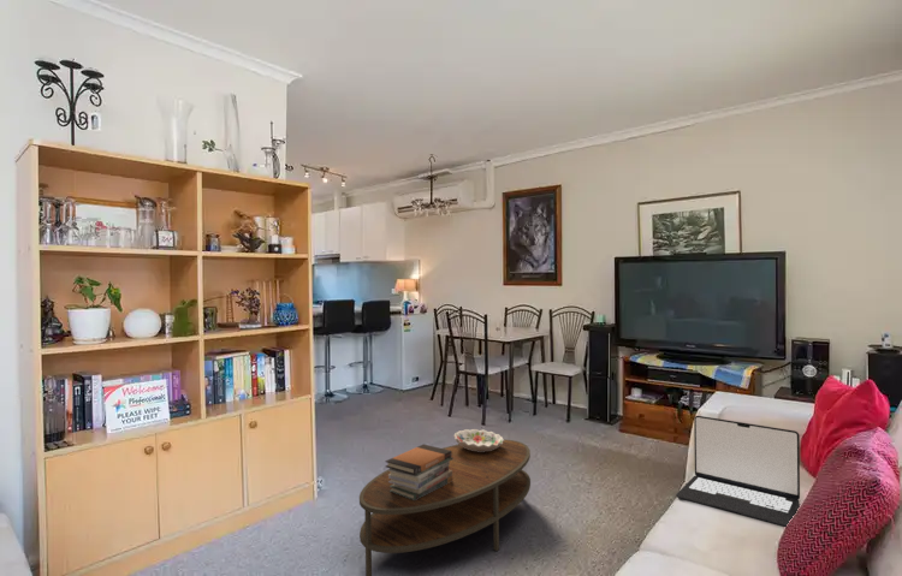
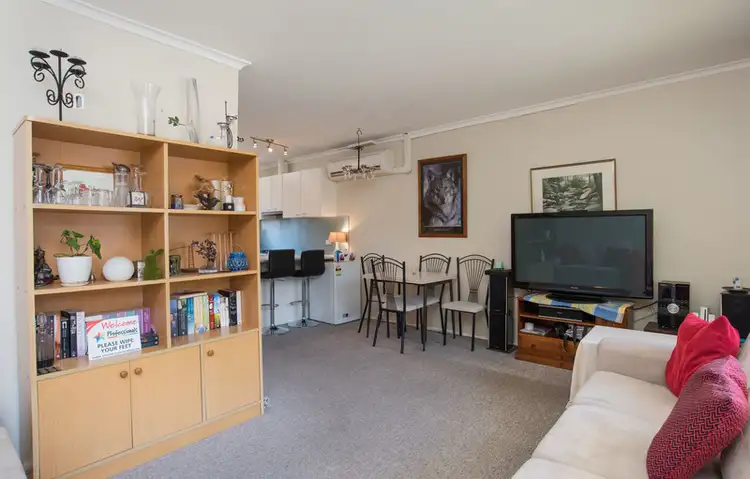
- book stack (420, 470)
- decorative bowl (479, 440)
- laptop (736, 465)
- coffee table (455, 499)
